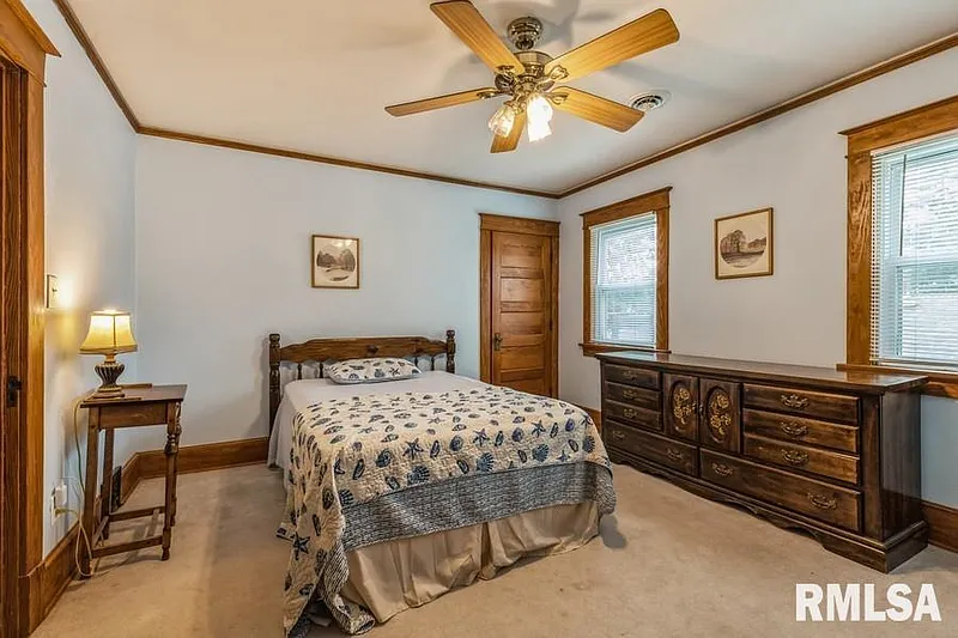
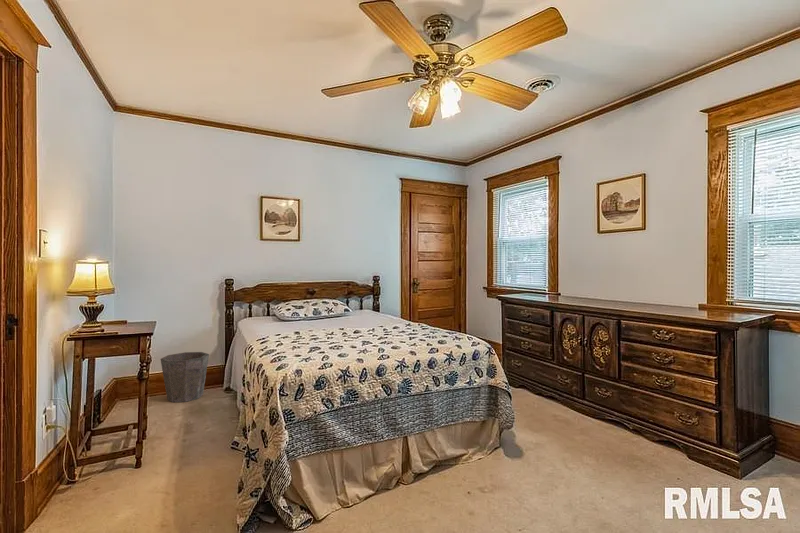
+ waste bin (185, 376)
